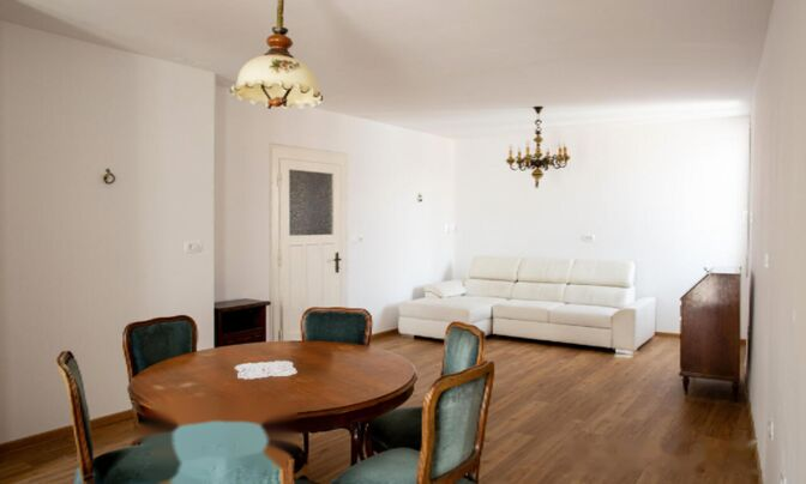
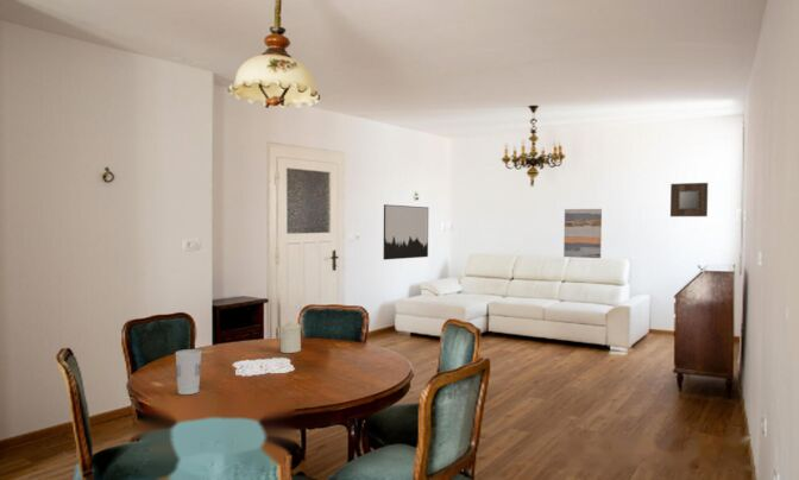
+ wall art (407, 232)
+ candle (290, 335)
+ home mirror (688, 200)
+ cup (188, 372)
+ wall art (581, 233)
